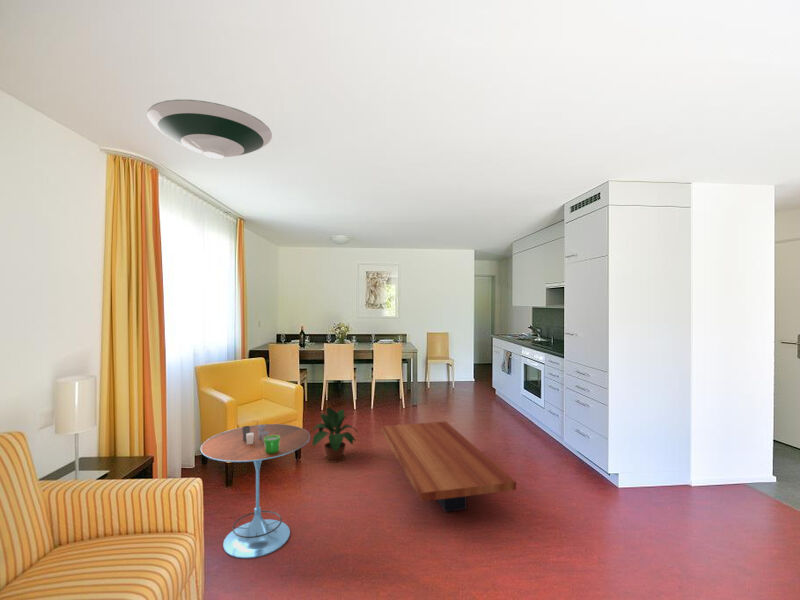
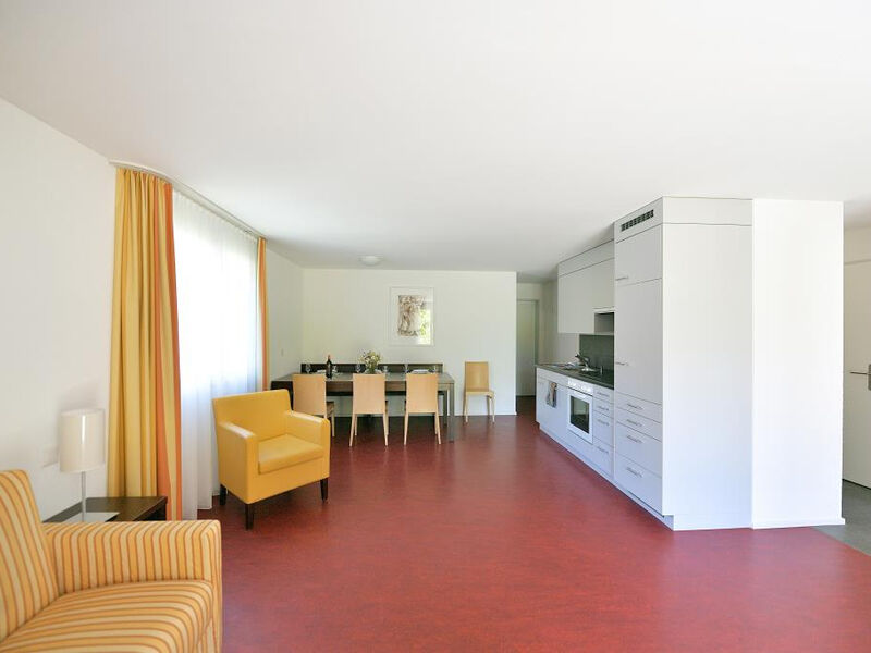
- coffee table (436, 466)
- side table (257, 479)
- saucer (213, 141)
- mug (272, 446)
- potted plant (333, 431)
